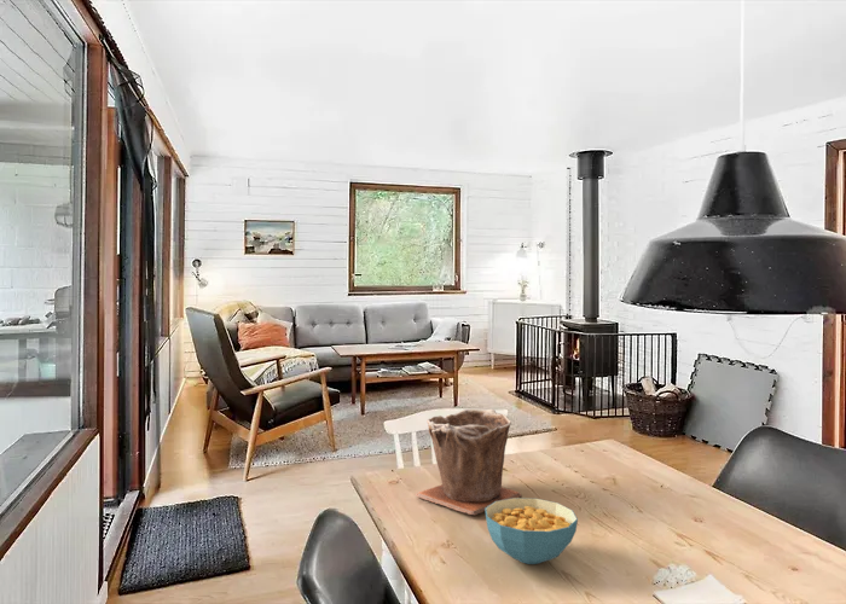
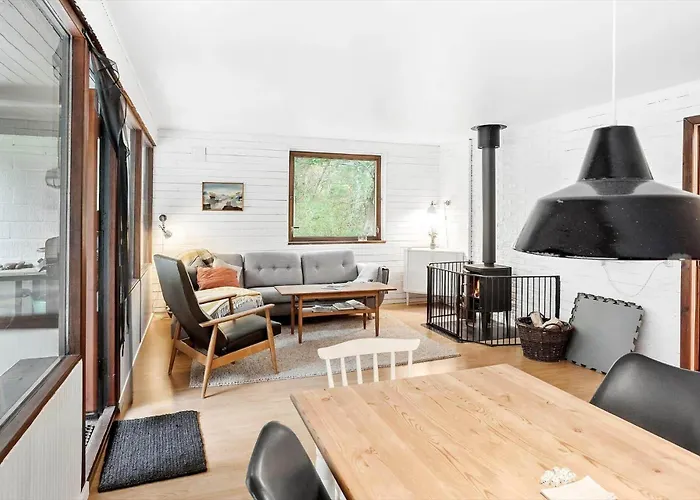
- plant pot (468, 455)
- cereal bowl (529, 535)
